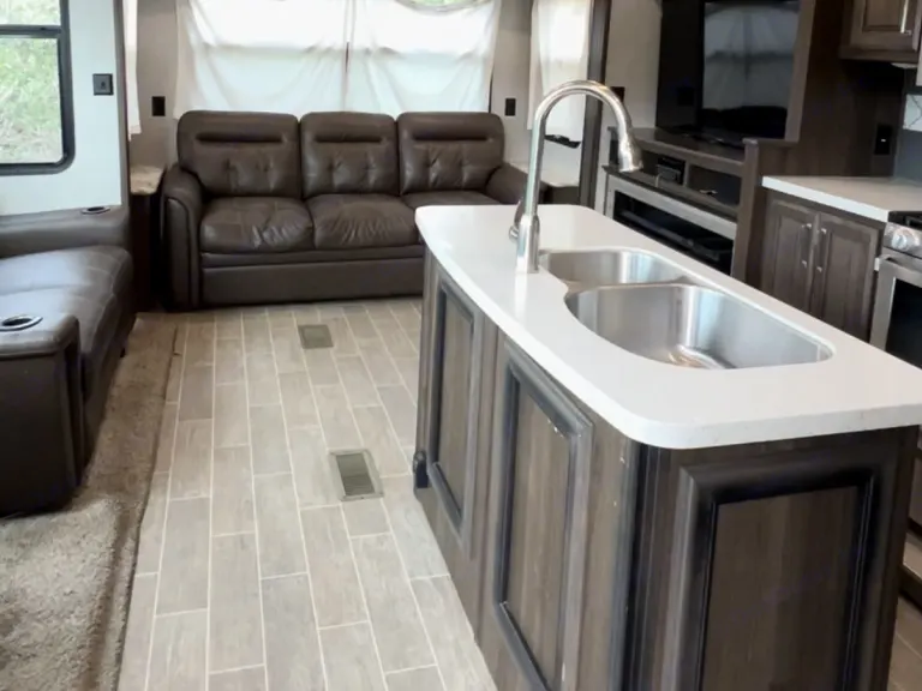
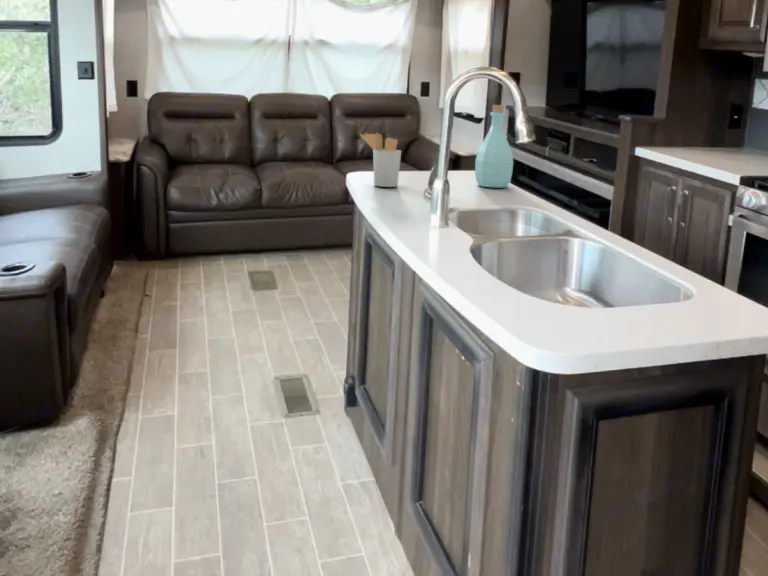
+ utensil holder (380, 158)
+ bottle (495, 145)
